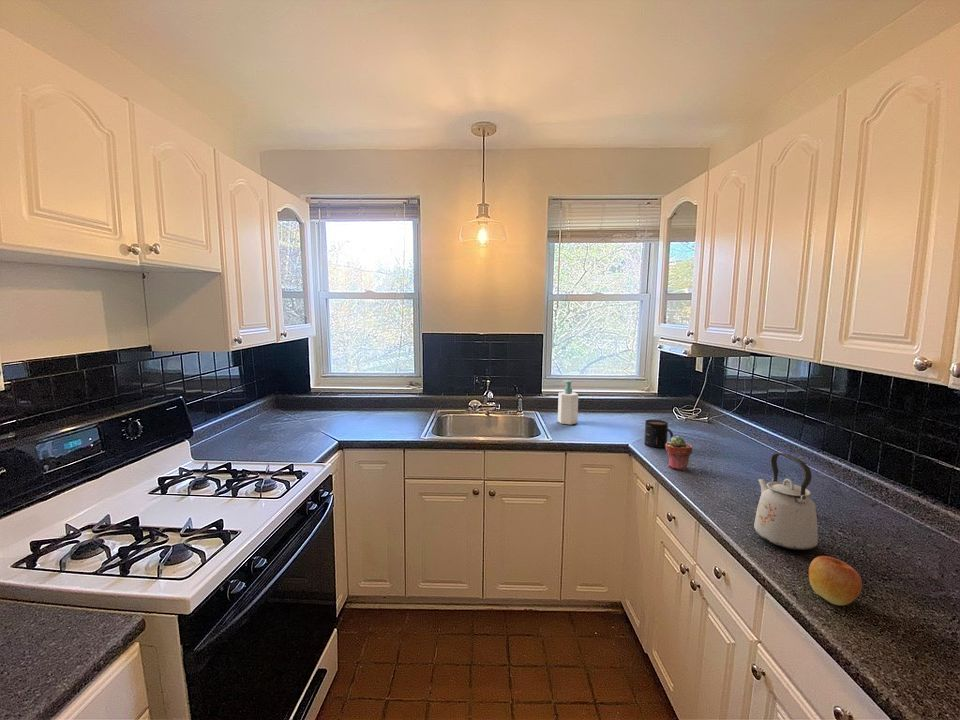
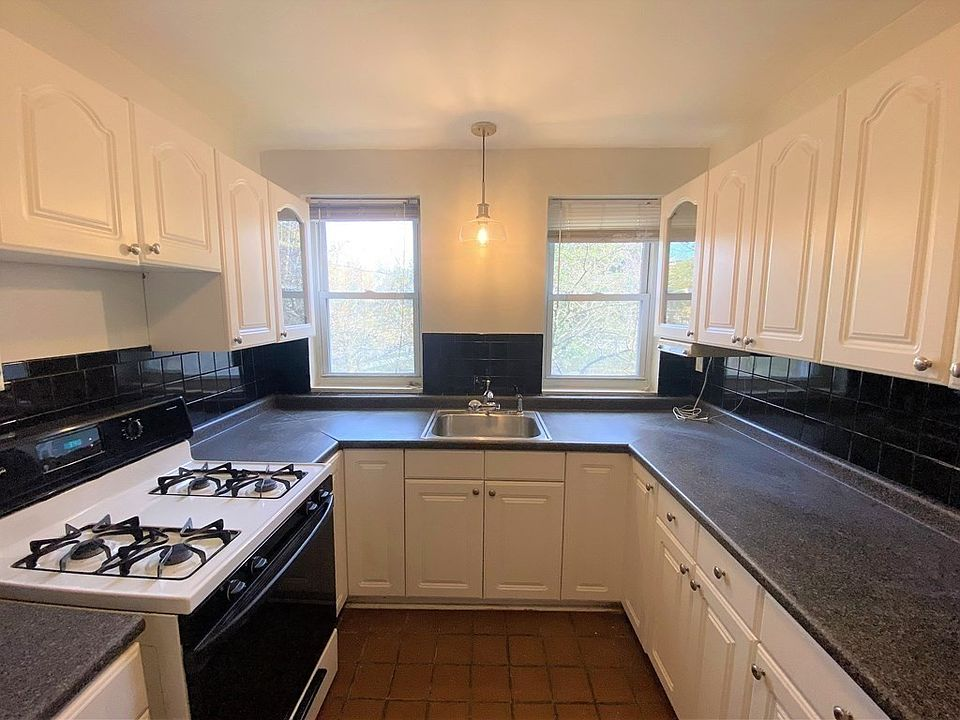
- apple (834, 579)
- potted succulent (678, 451)
- soap bottle (568, 401)
- mug (660, 434)
- kettle (780, 494)
